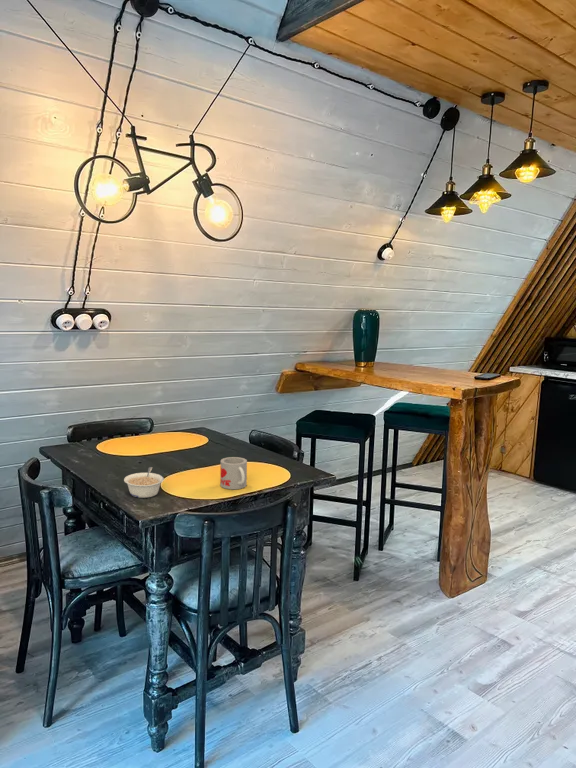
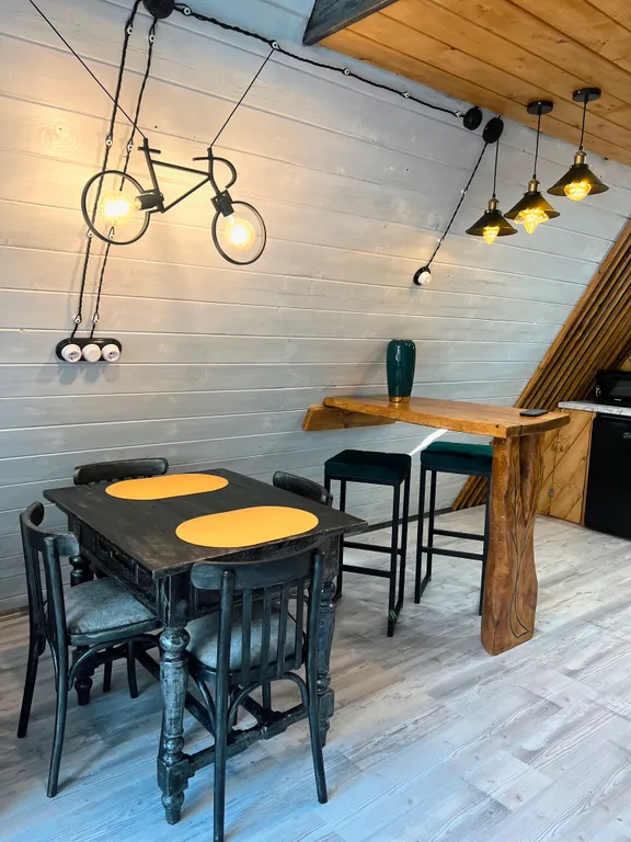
- mug (235, 474)
- legume (143, 484)
